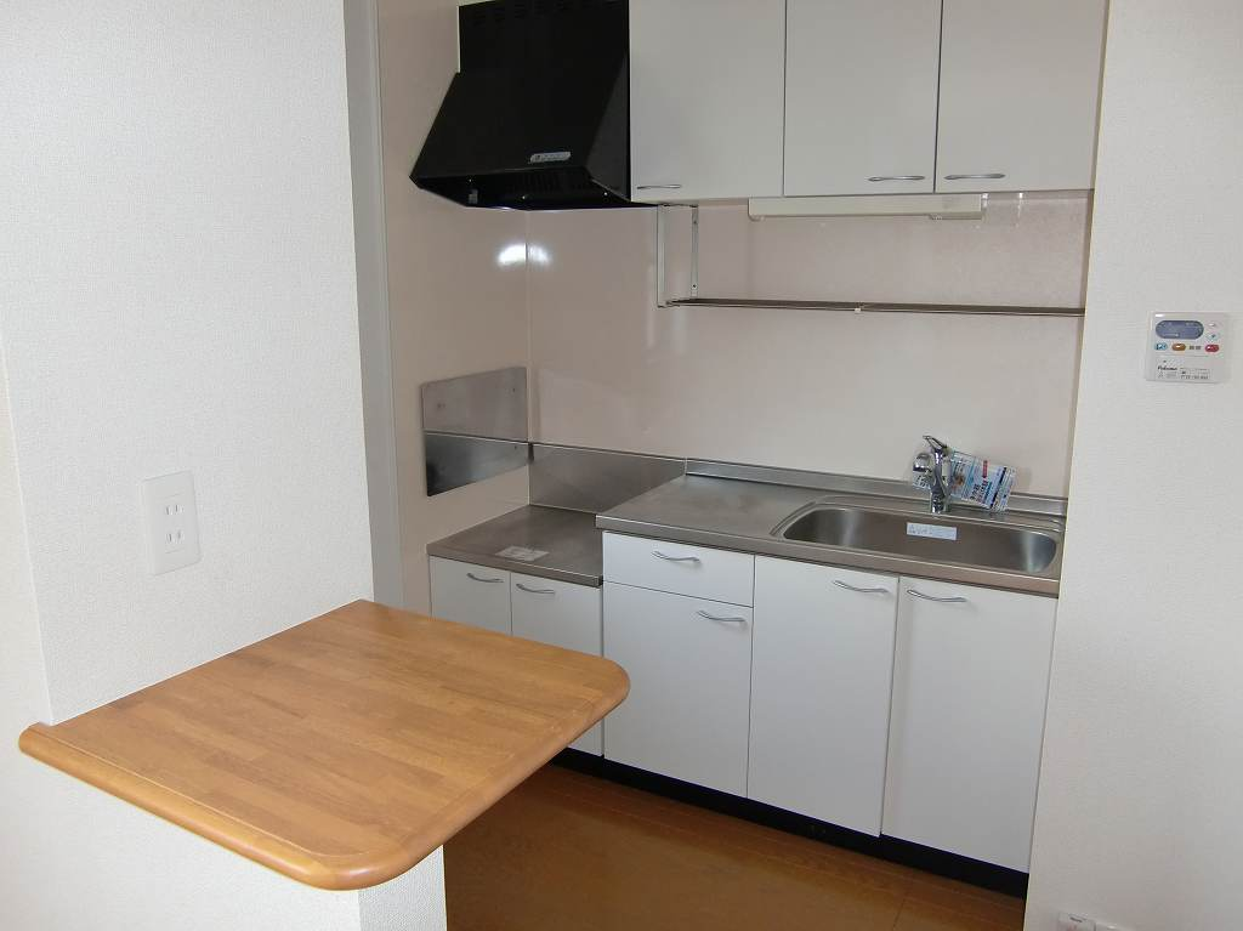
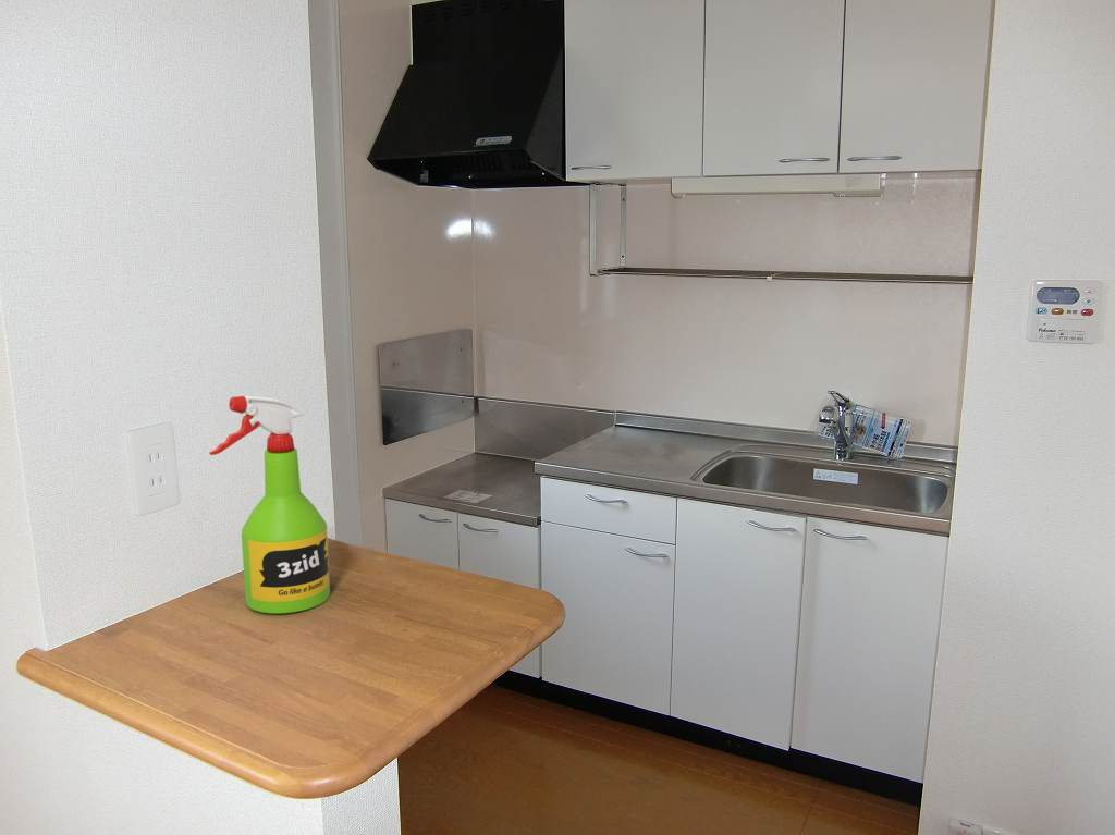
+ spray bottle (269, 500)
